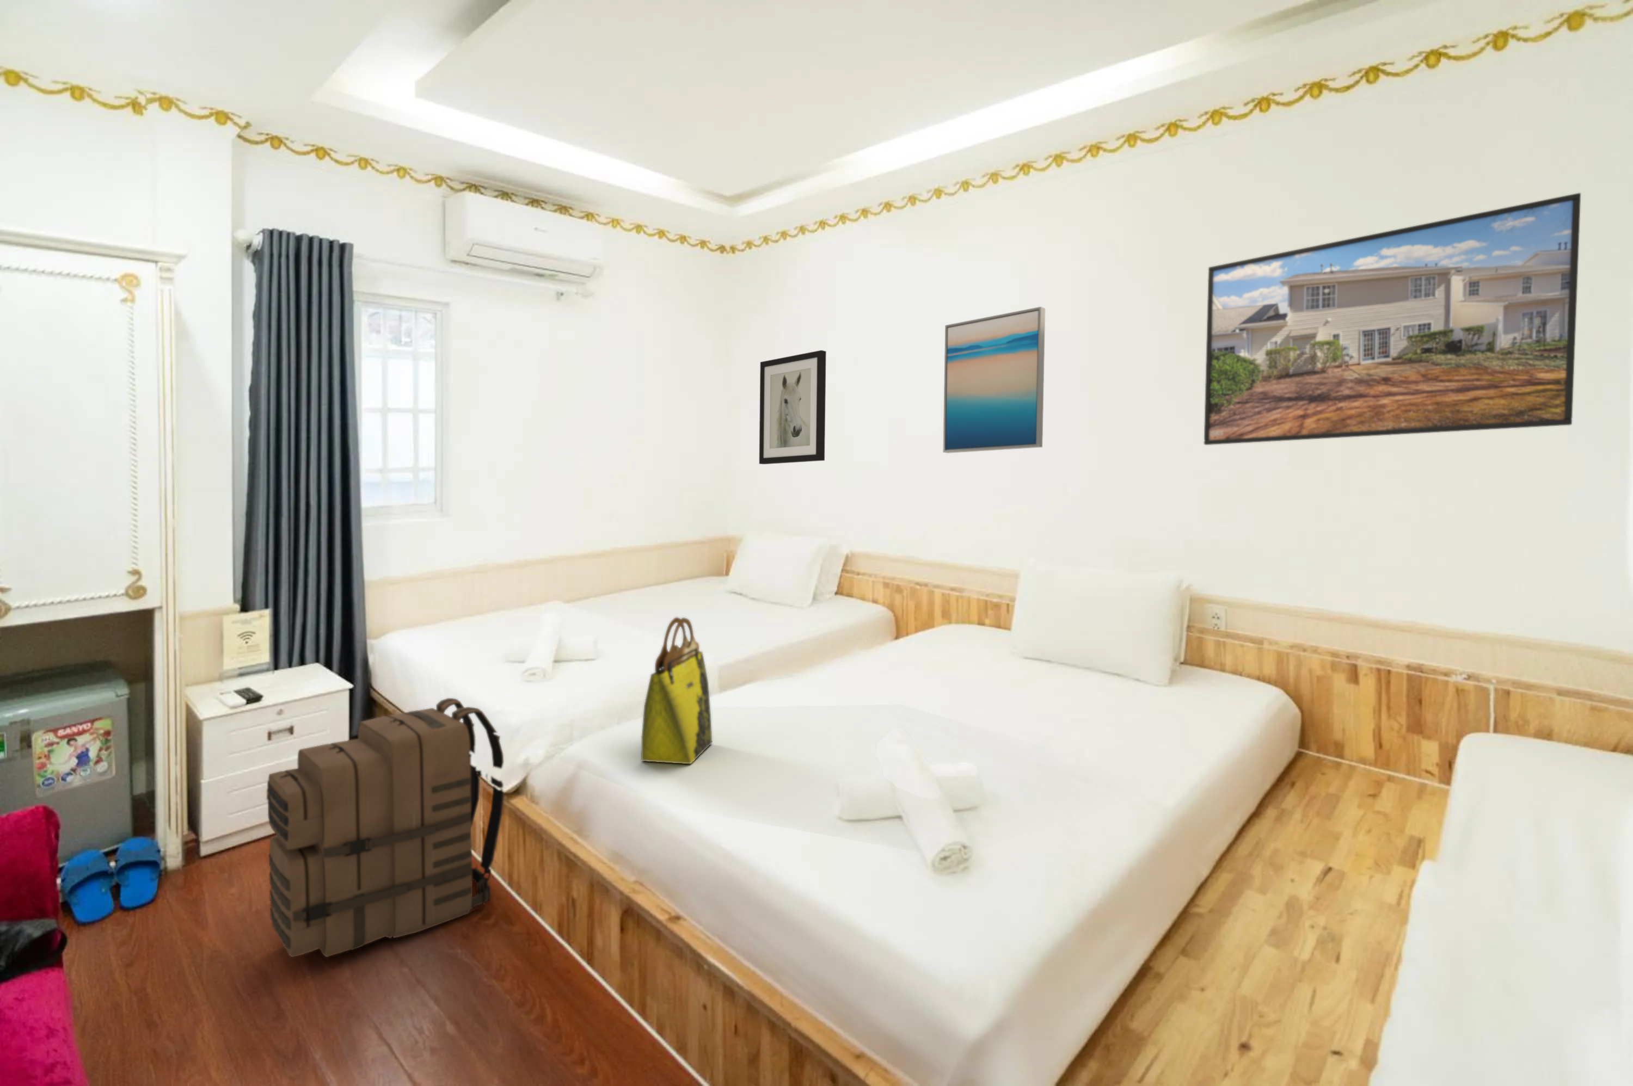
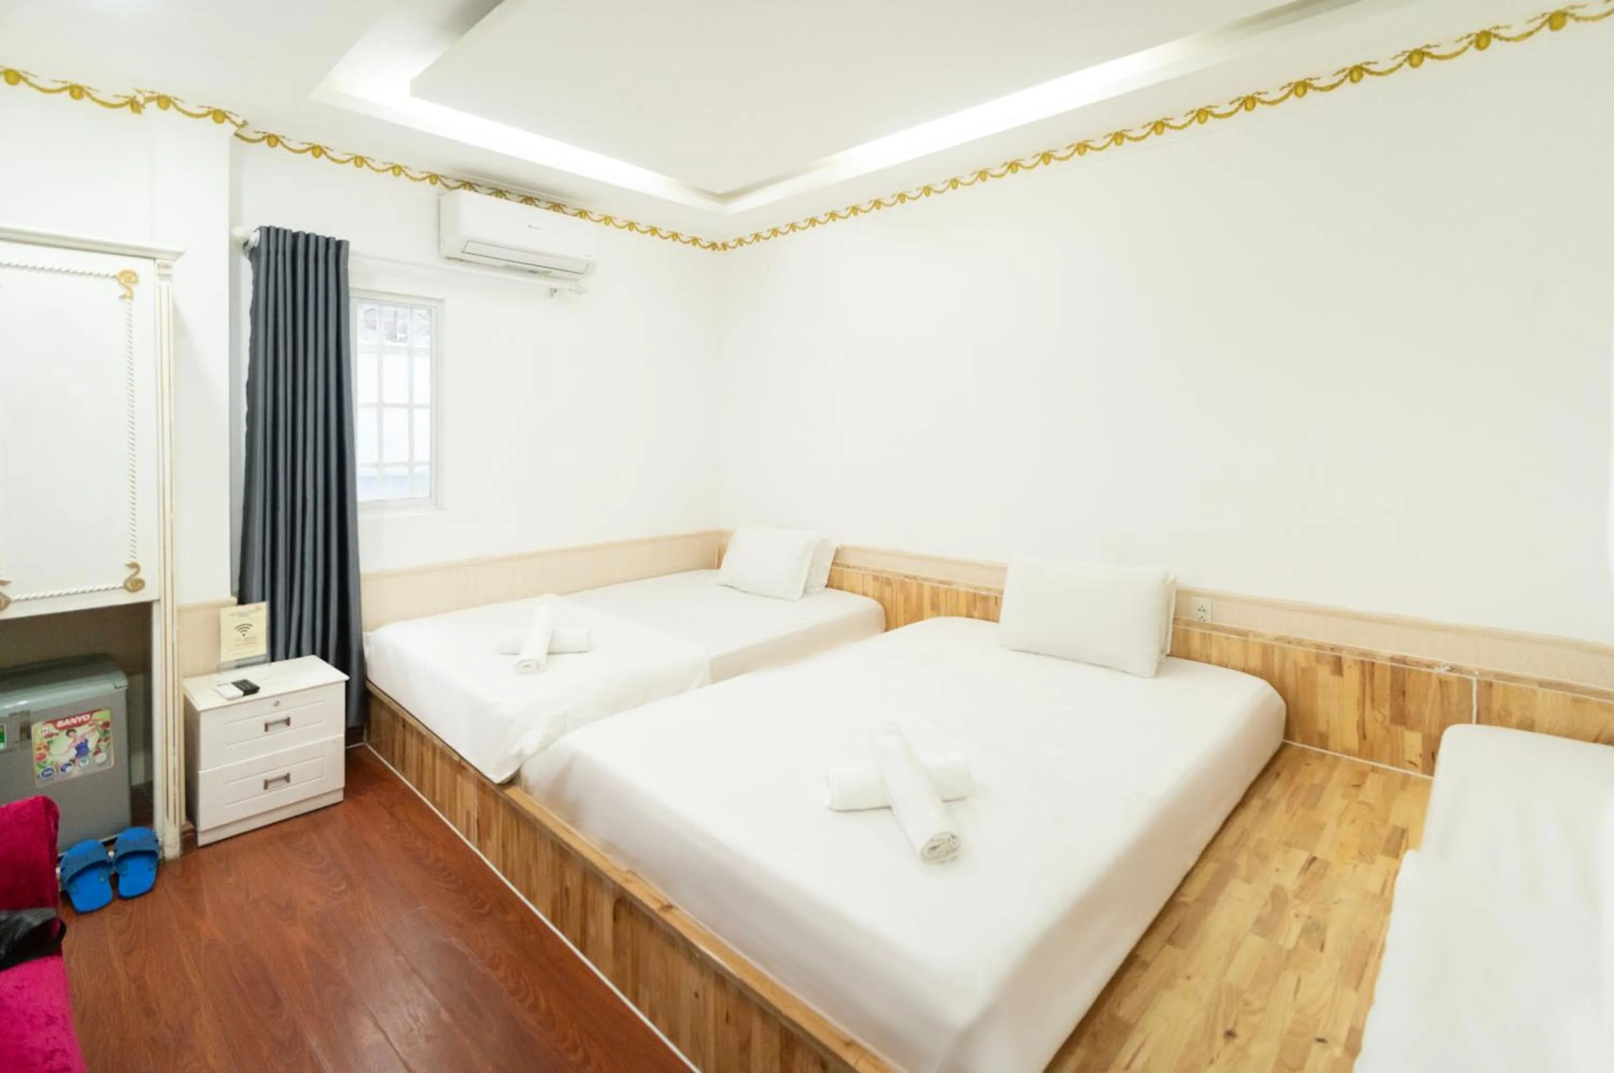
- backpack (392, 814)
- wall art (992, 383)
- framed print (1366, 336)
- tote bag (678, 685)
- wall art (790, 410)
